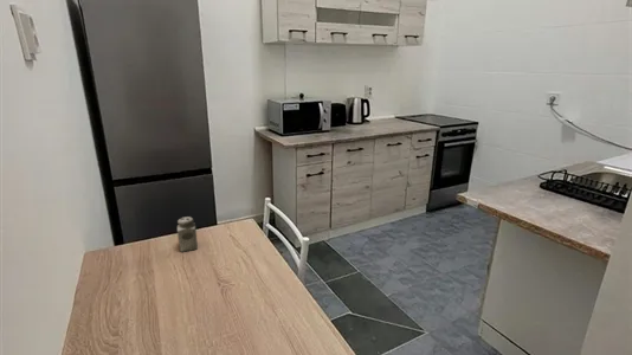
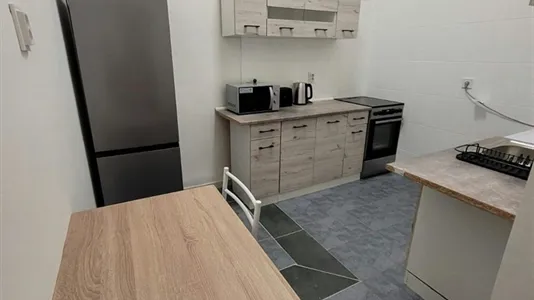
- salt shaker (187, 232)
